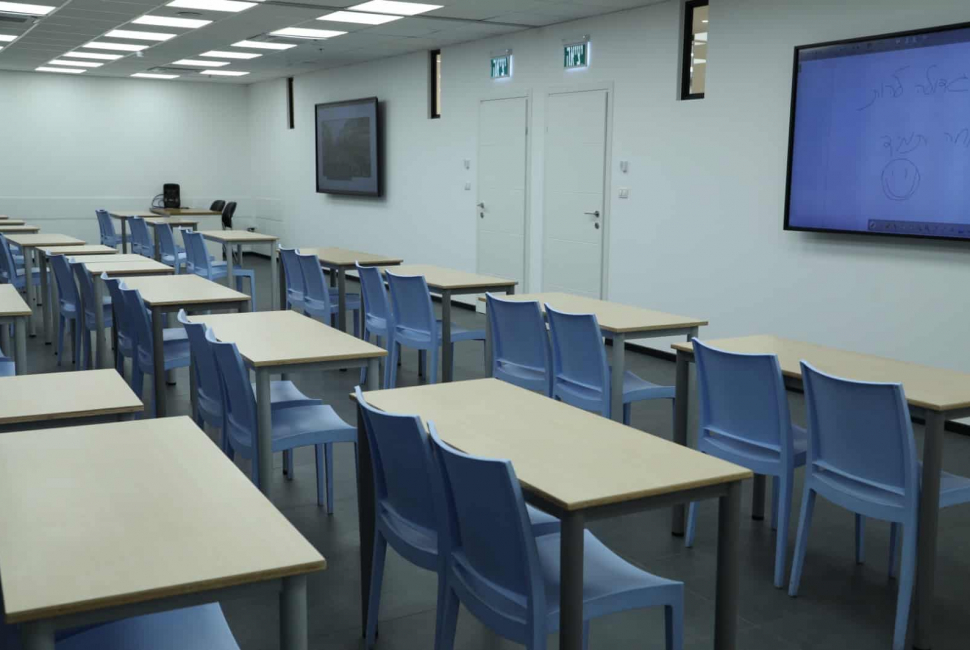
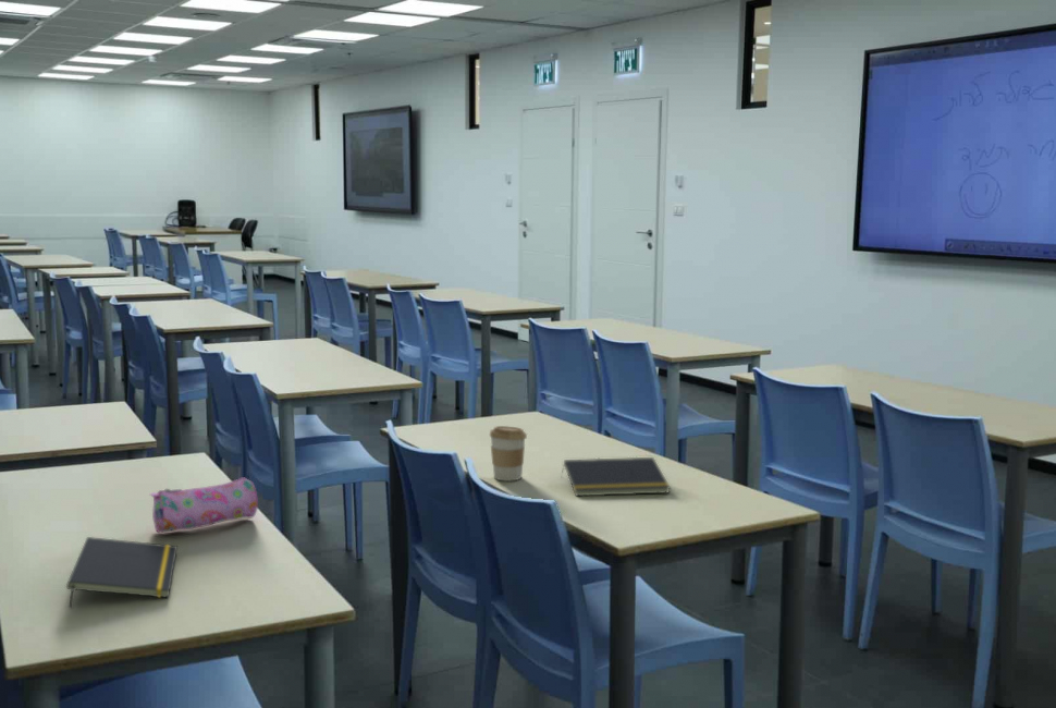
+ notepad (125, 565)
+ pencil case (204, 504)
+ notepad (615, 475)
+ coffee cup (507, 451)
